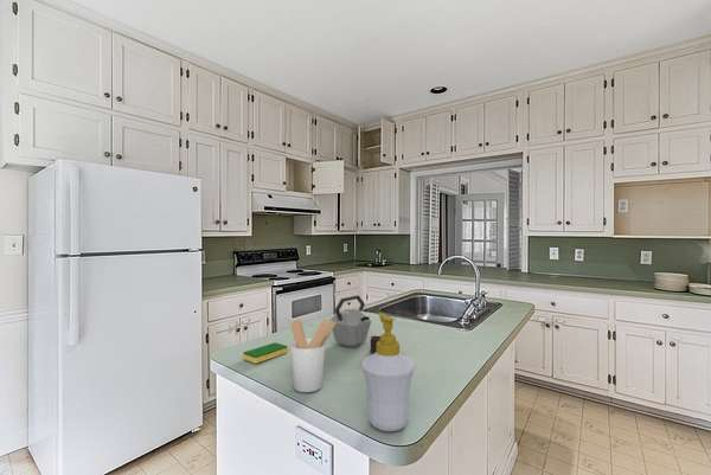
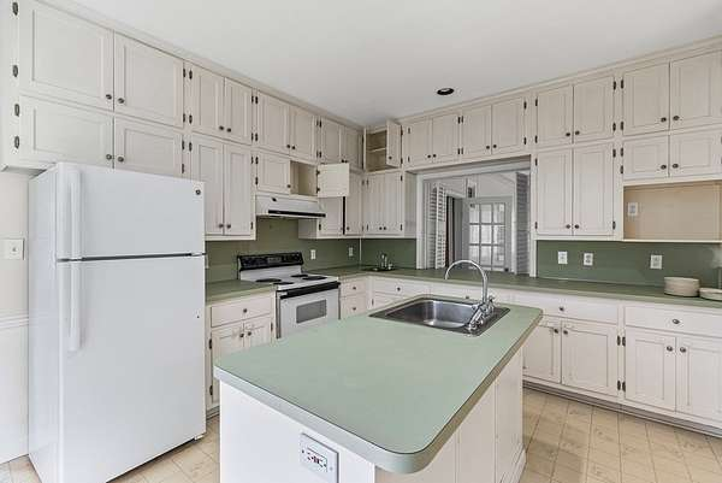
- utensil holder (314, 352)
- kettle (365, 323)
- dish sponge (265, 352)
- soap bottle (387, 370)
